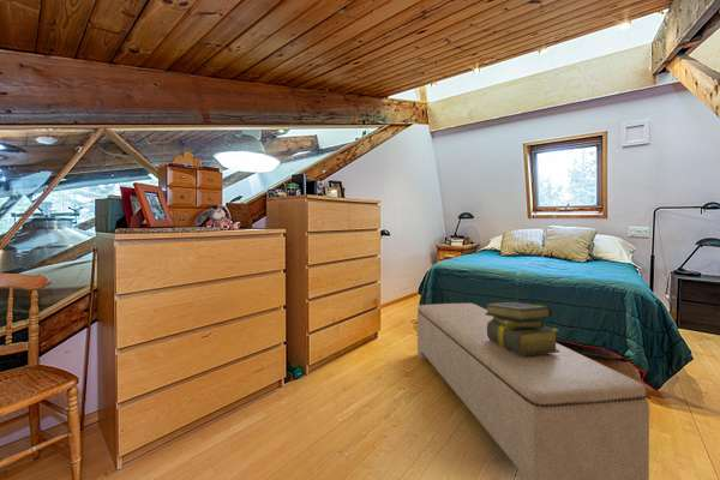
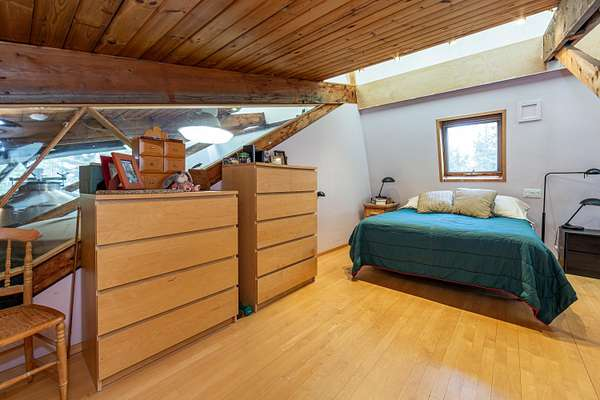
- bench (491, 366)
- stack of books (517, 324)
